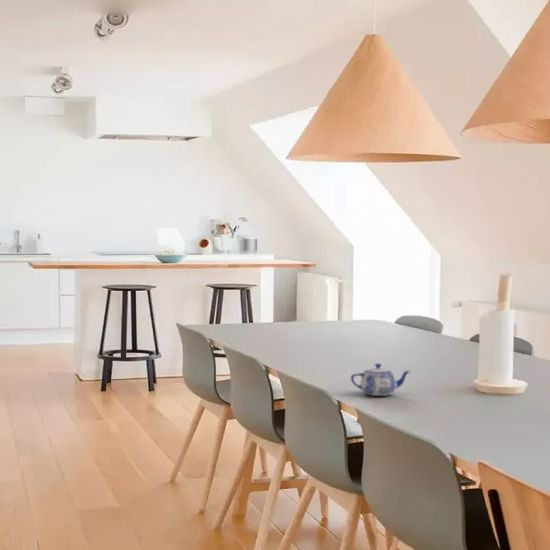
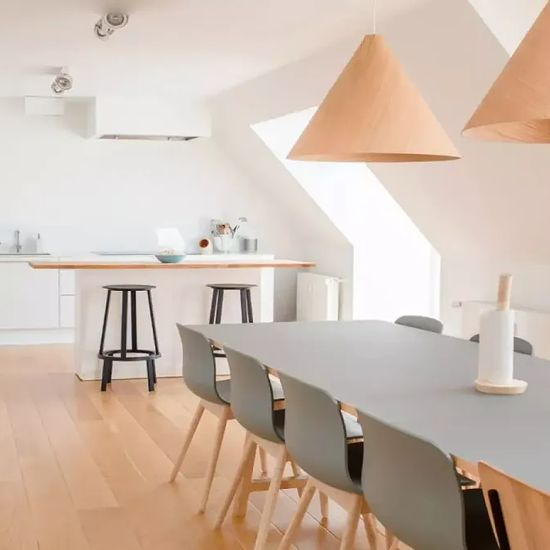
- teapot (380, 378)
